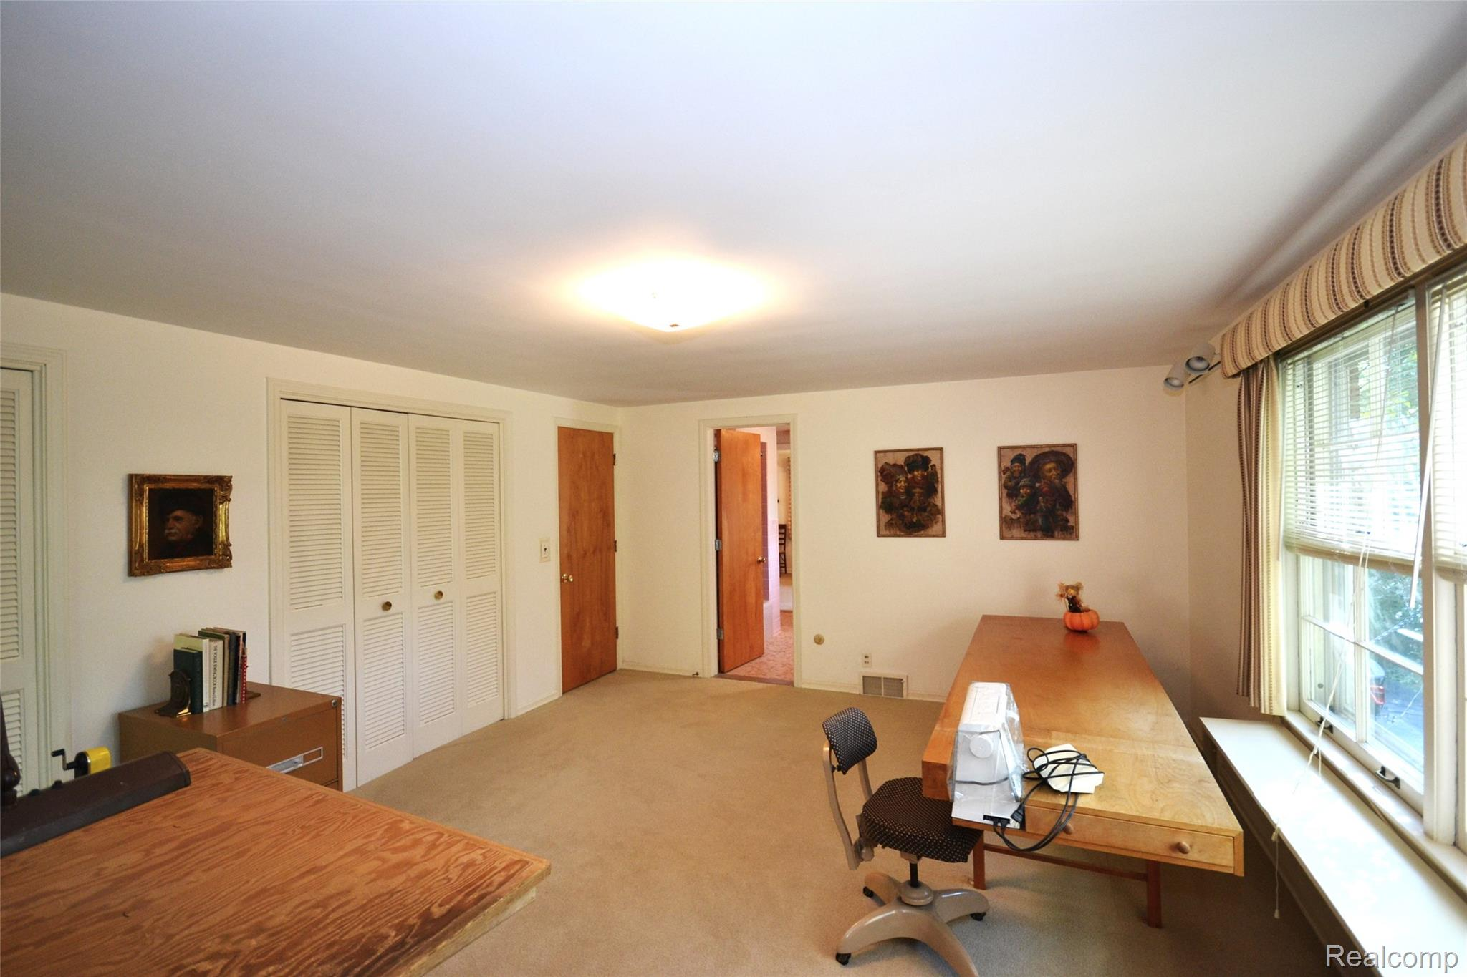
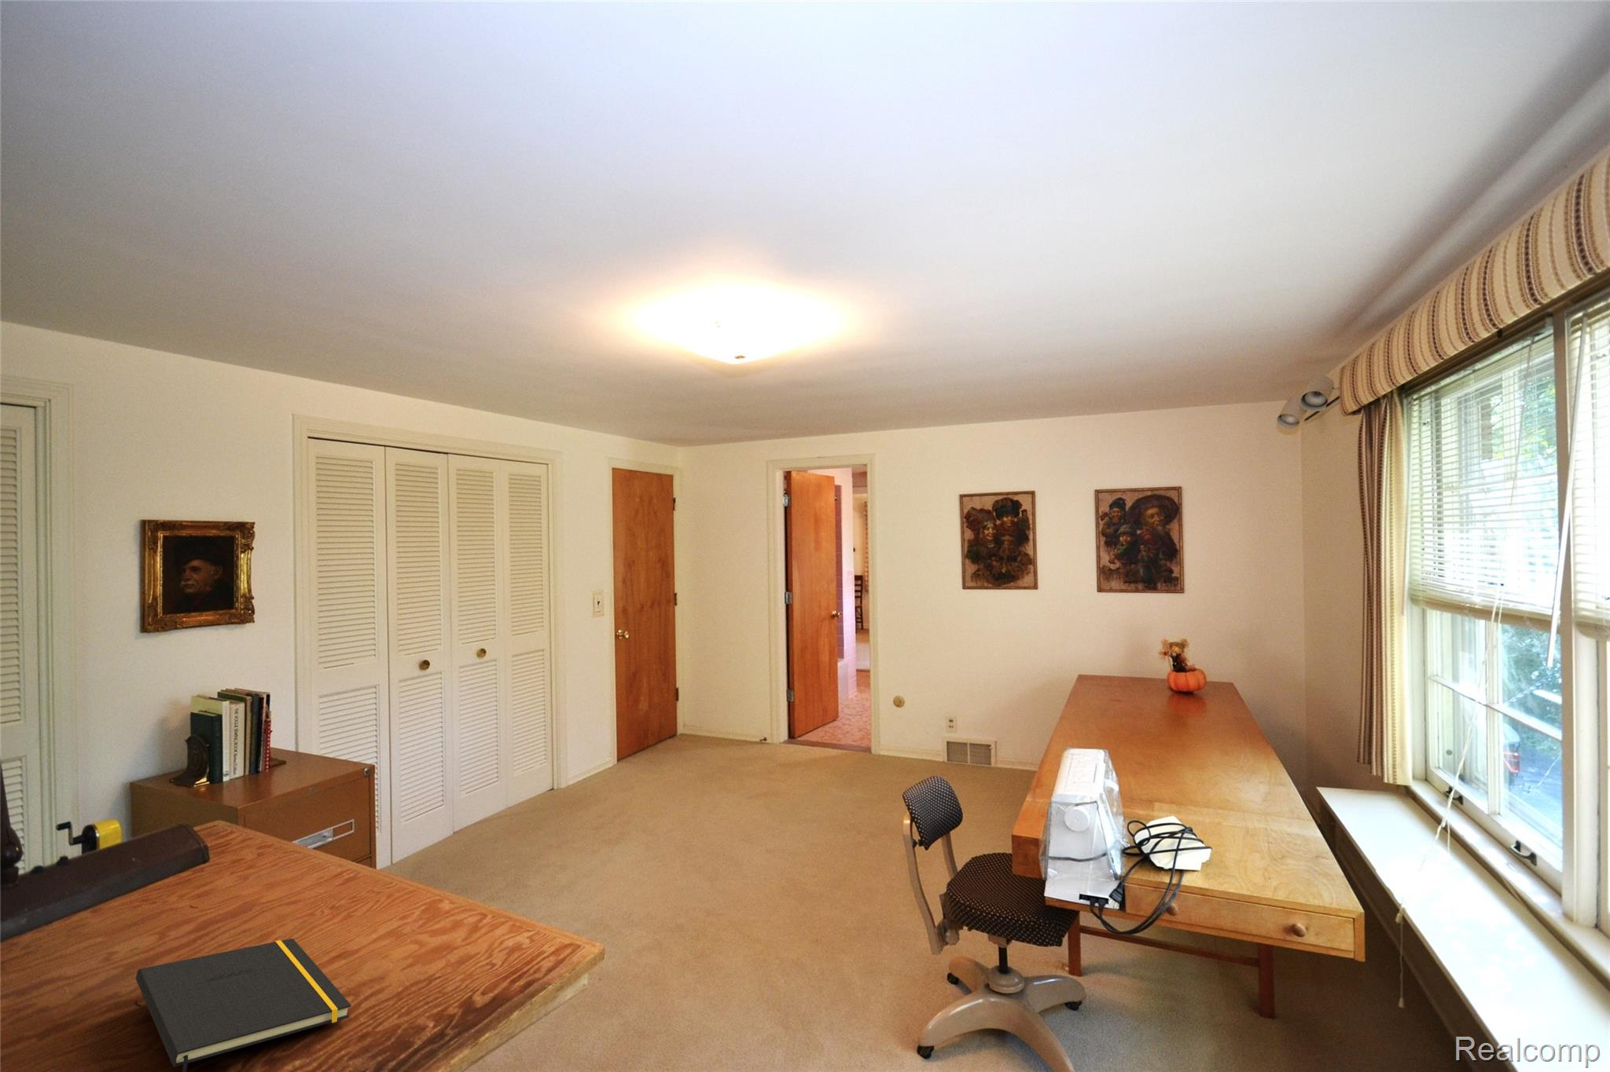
+ notepad (242, 993)
